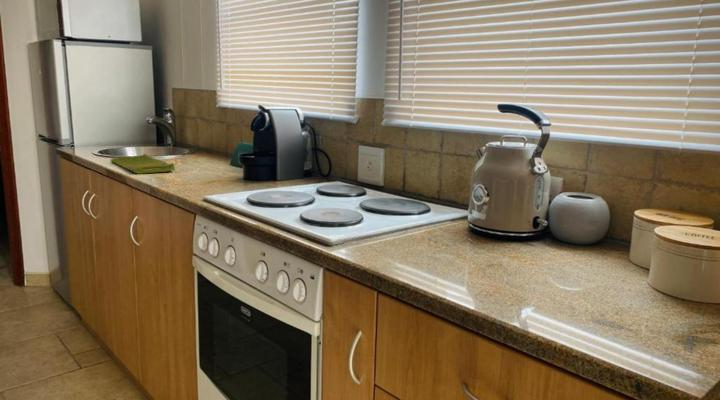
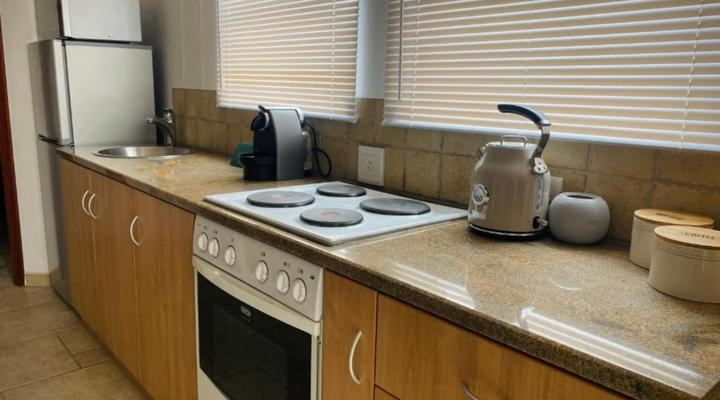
- dish towel (141, 162)
